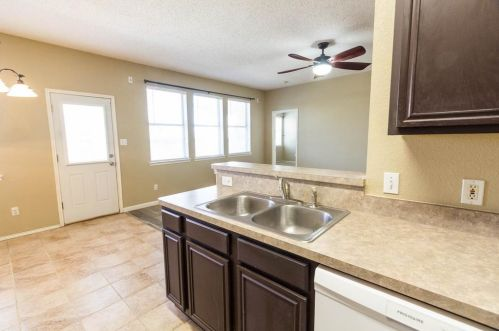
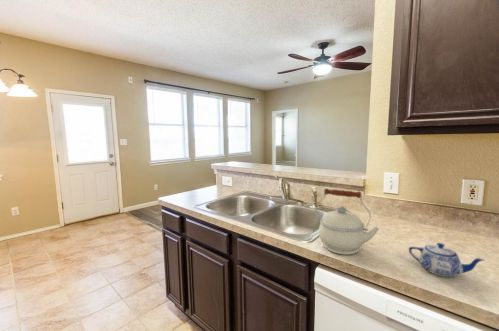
+ kettle (345, 219)
+ teapot (443, 258)
